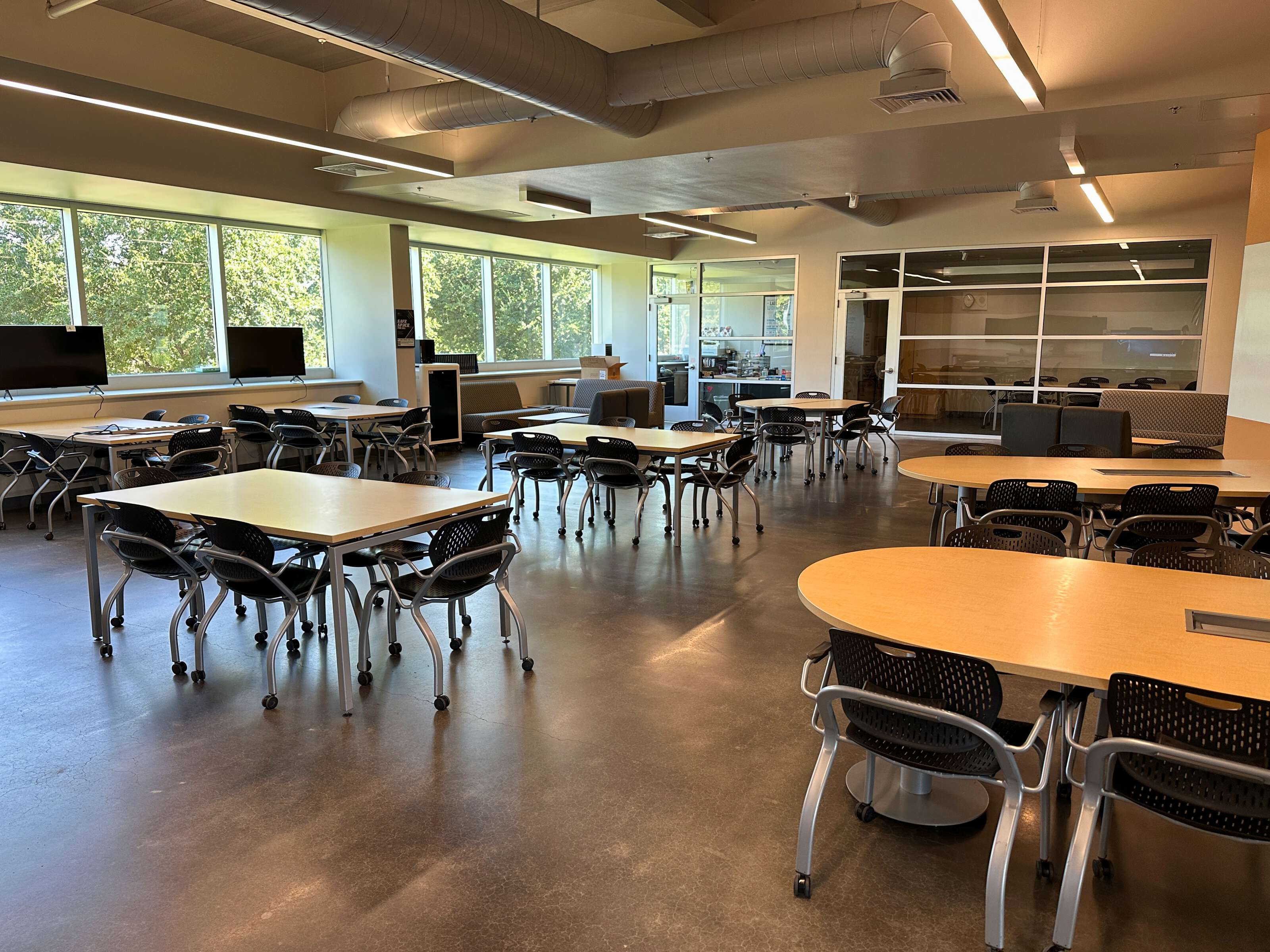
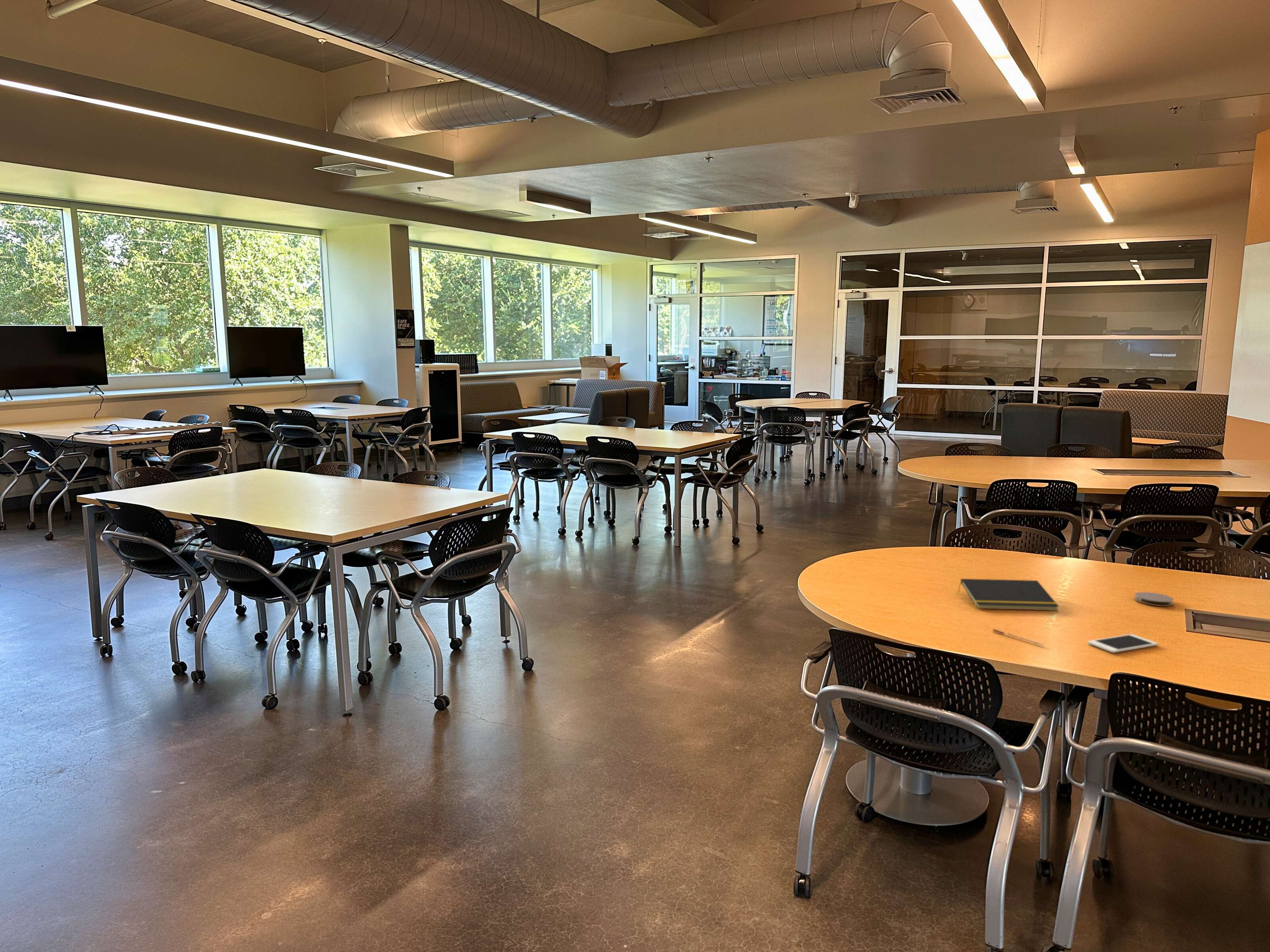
+ pen (1017, 637)
+ notepad (1008, 594)
+ coaster (1154, 599)
+ cell phone (1122, 643)
